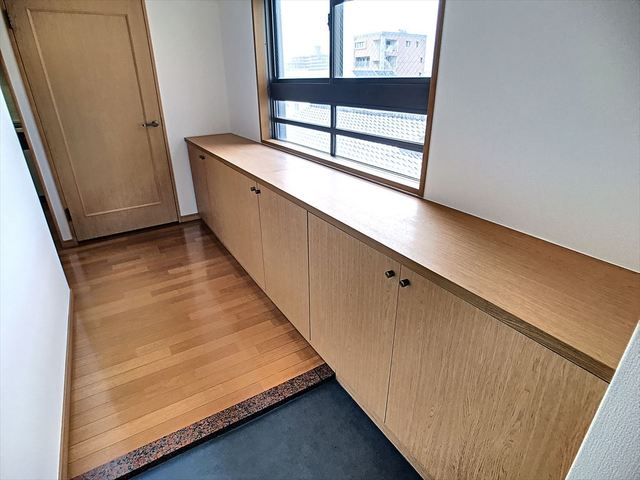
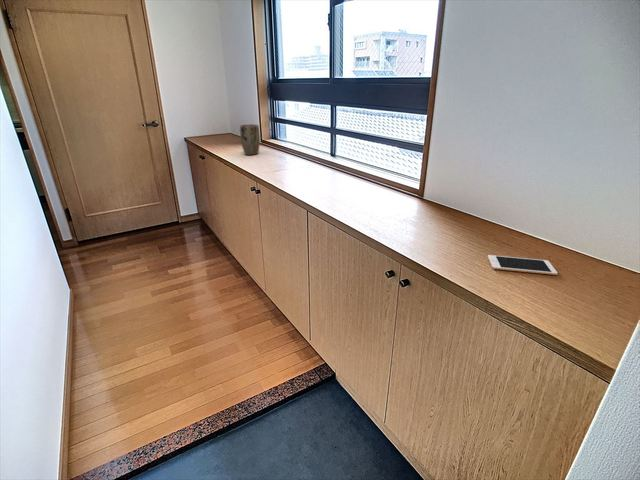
+ plant pot (250, 139)
+ cell phone (520, 264)
